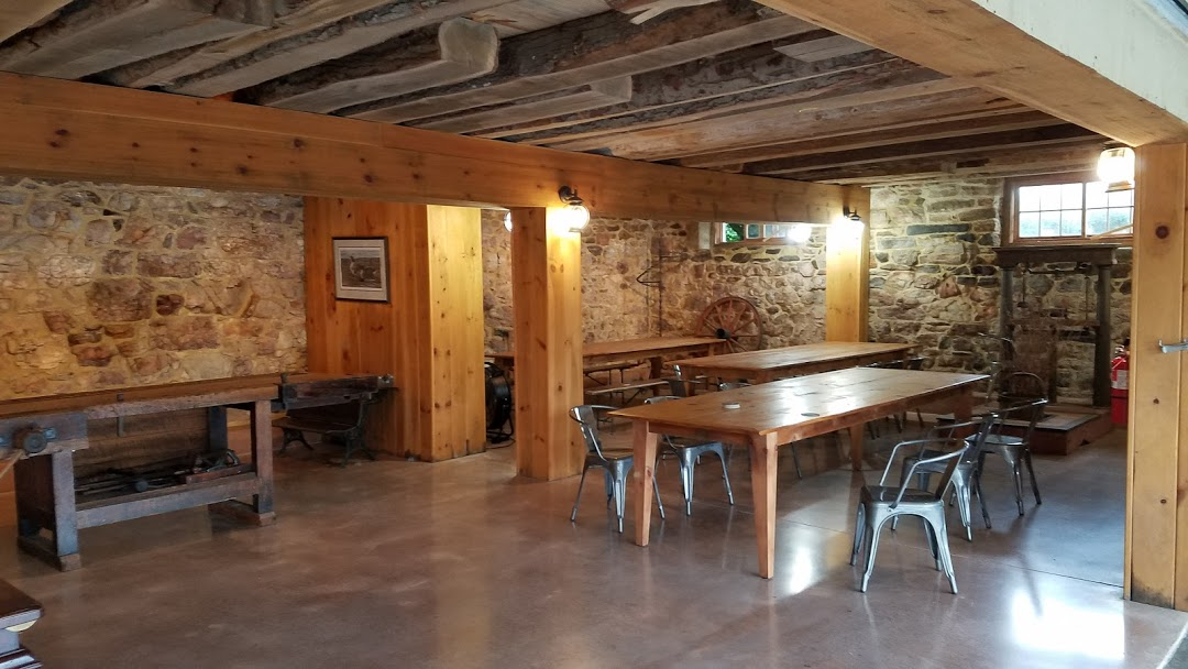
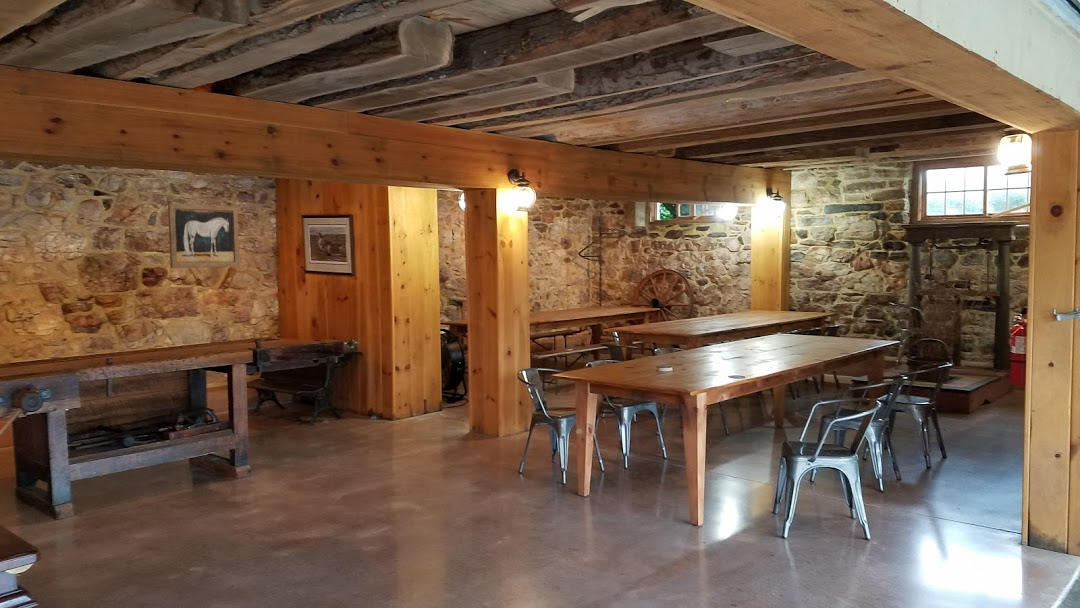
+ wall art (205, 236)
